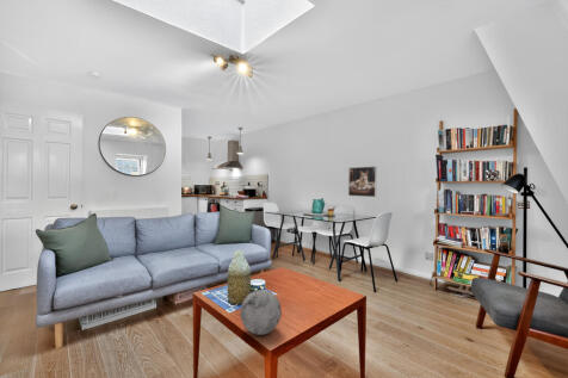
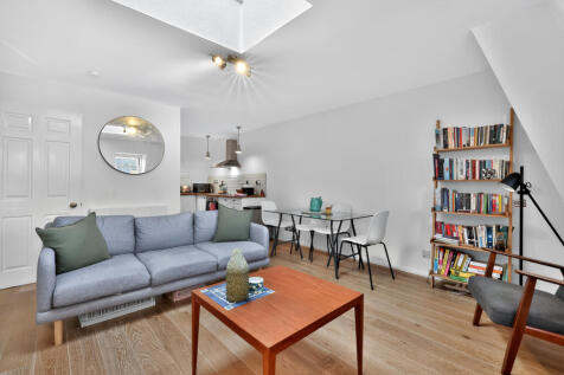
- decorative orb (260, 311)
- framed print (362, 181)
